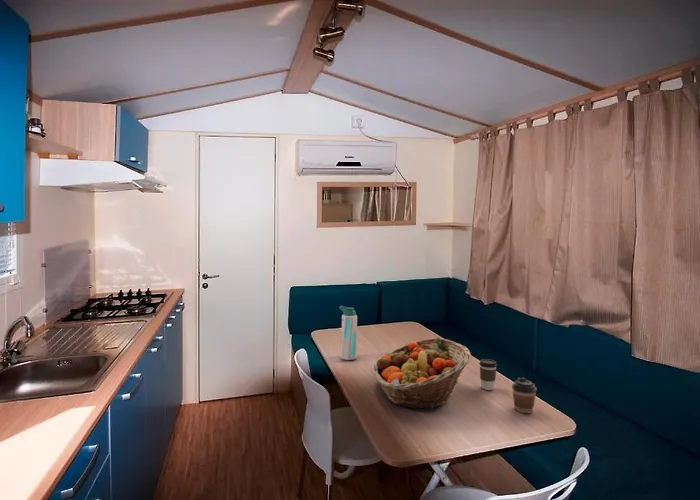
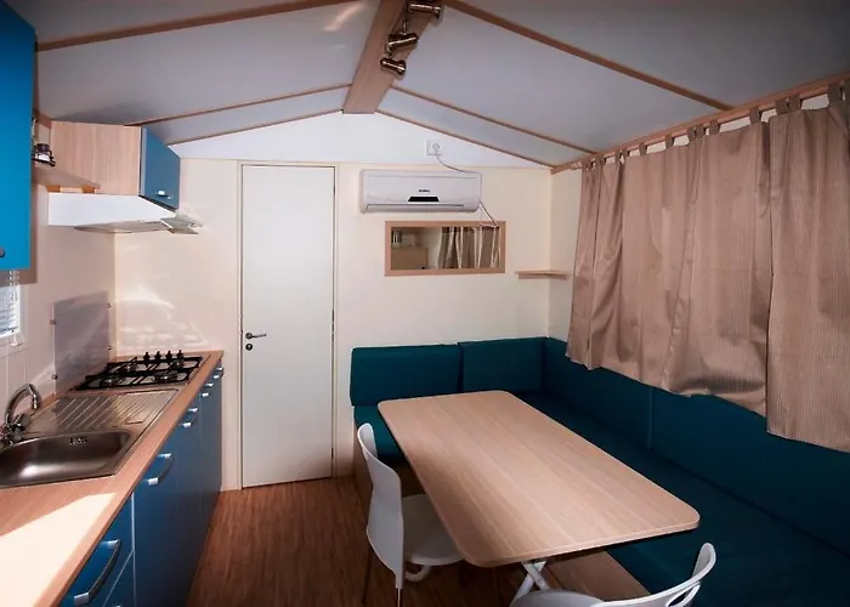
- water bottle (347, 332)
- coffee cup (487, 374)
- fruit basket (420, 369)
- coffee cup (523, 394)
